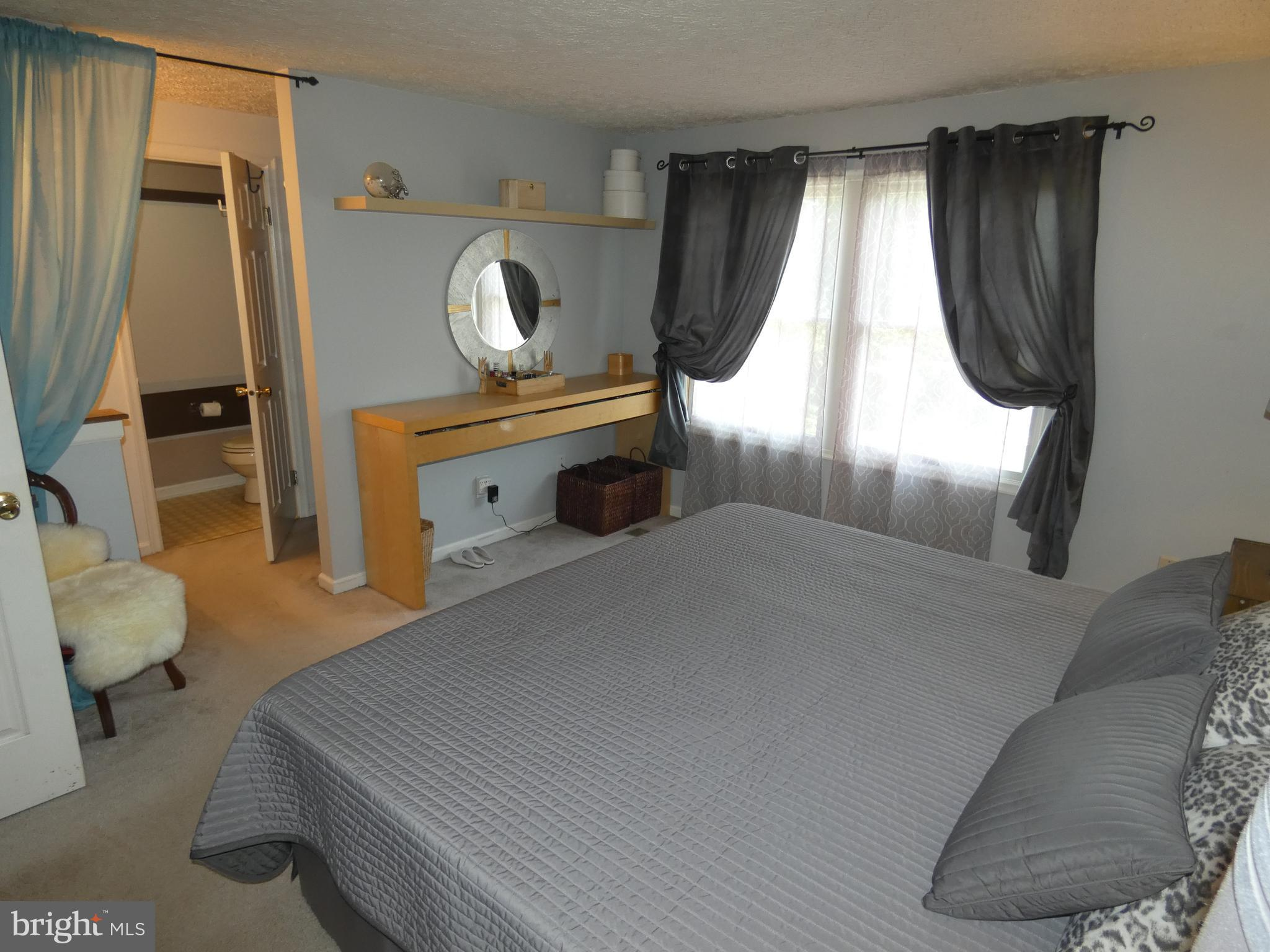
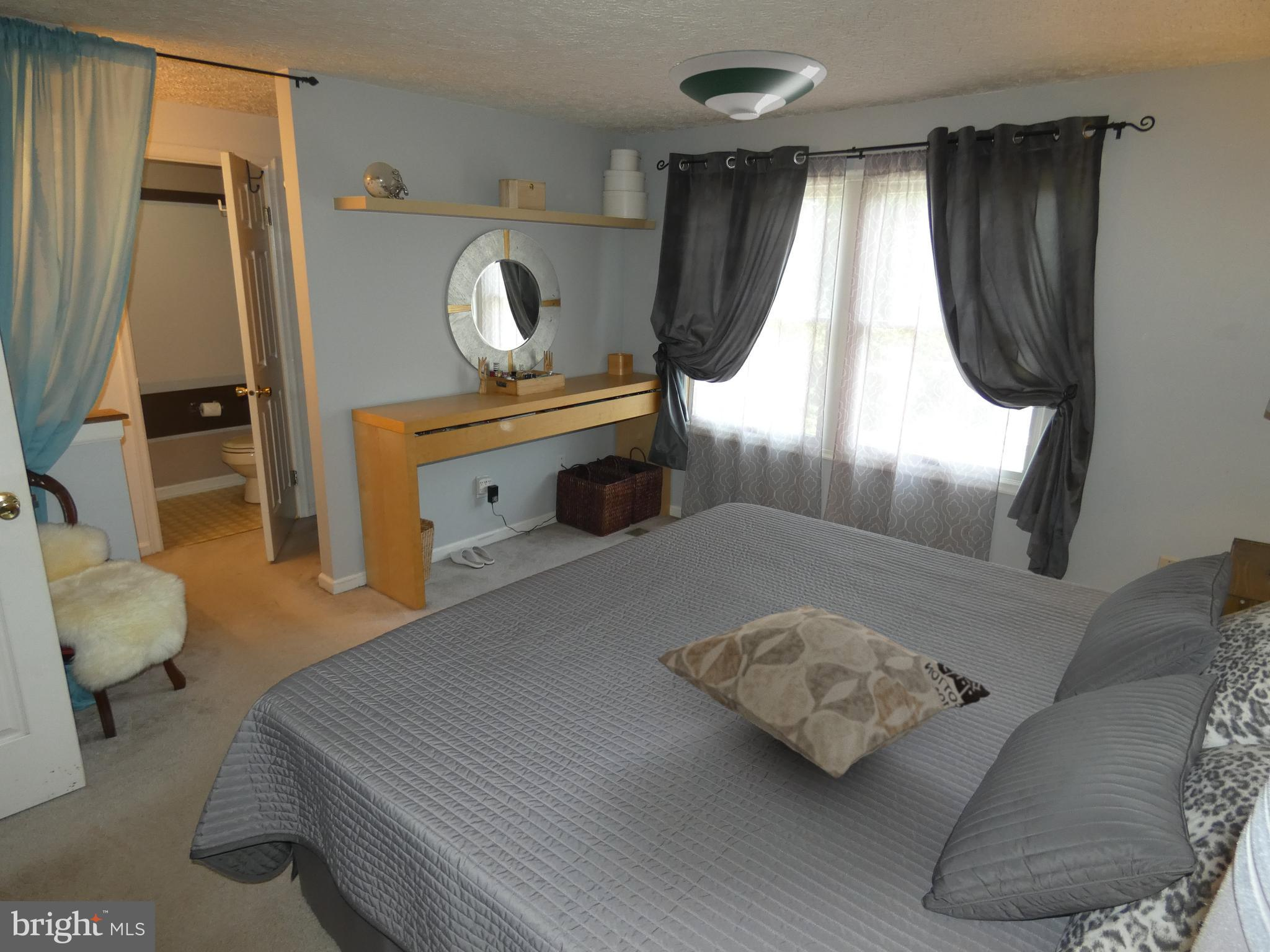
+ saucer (745, 96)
+ decorative pillow (818, 675)
